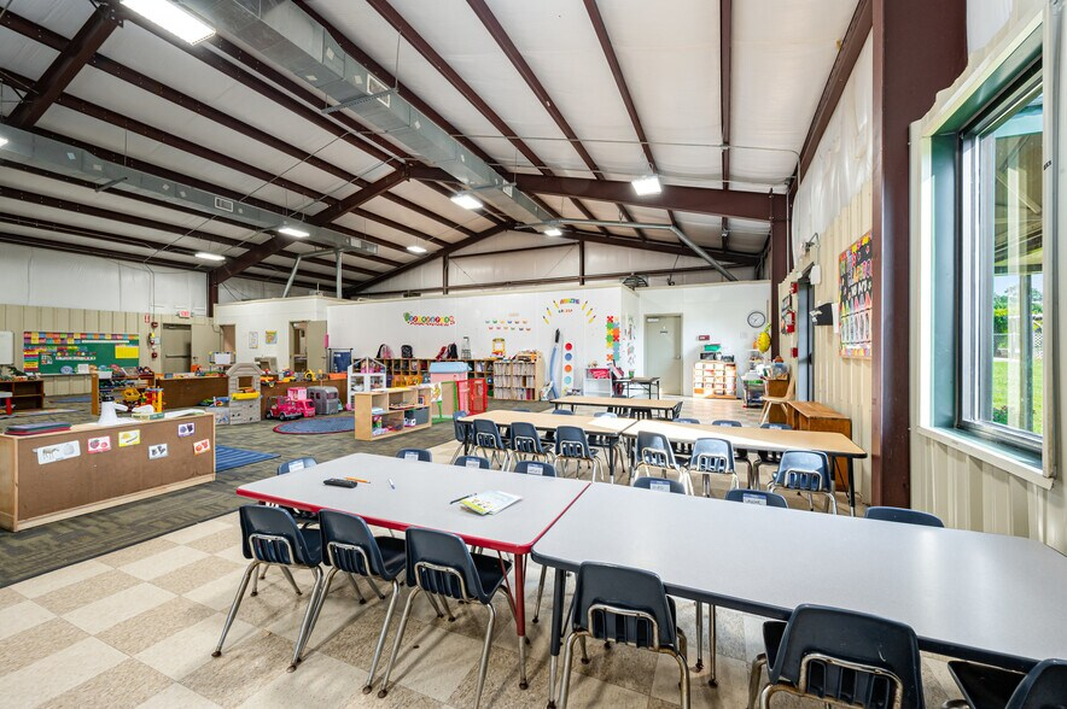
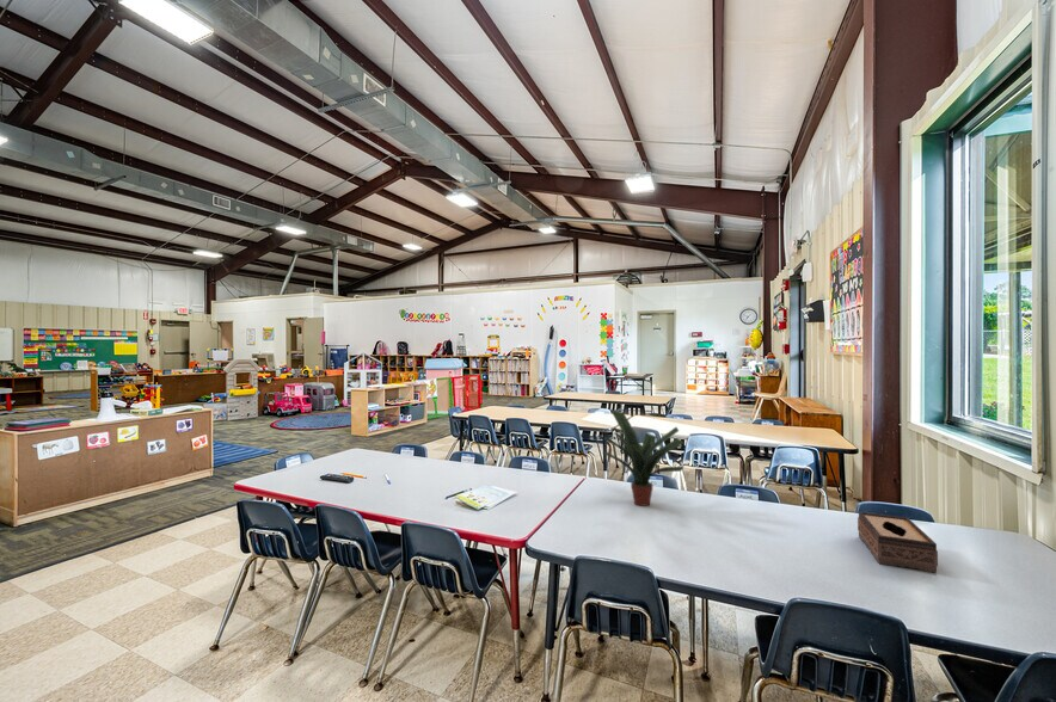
+ potted plant (640, 458)
+ tissue box (894, 540)
